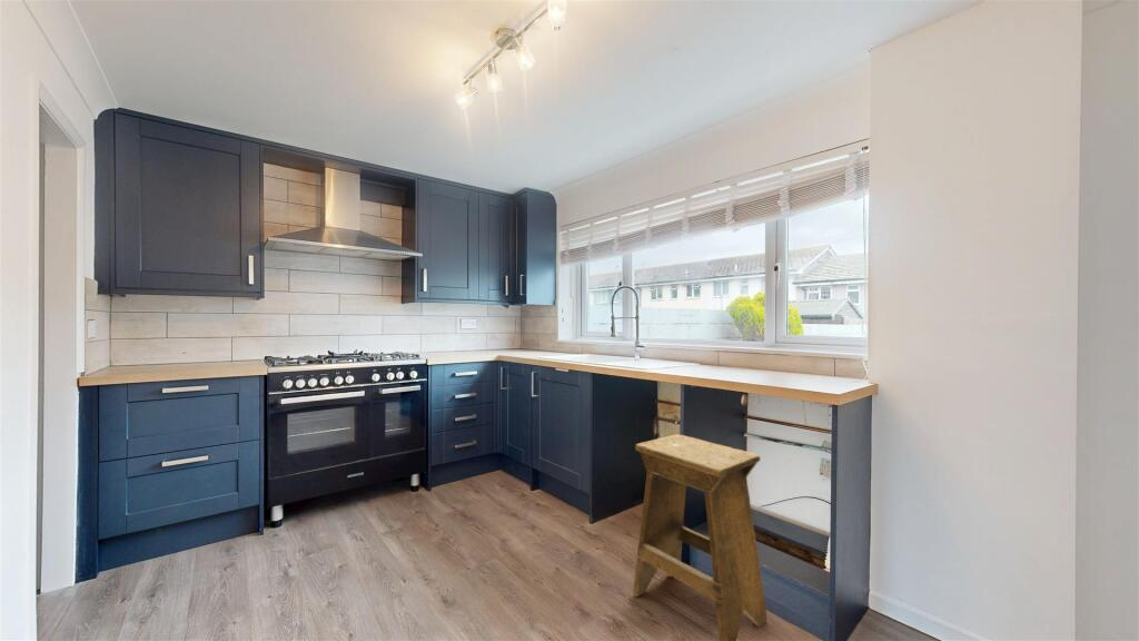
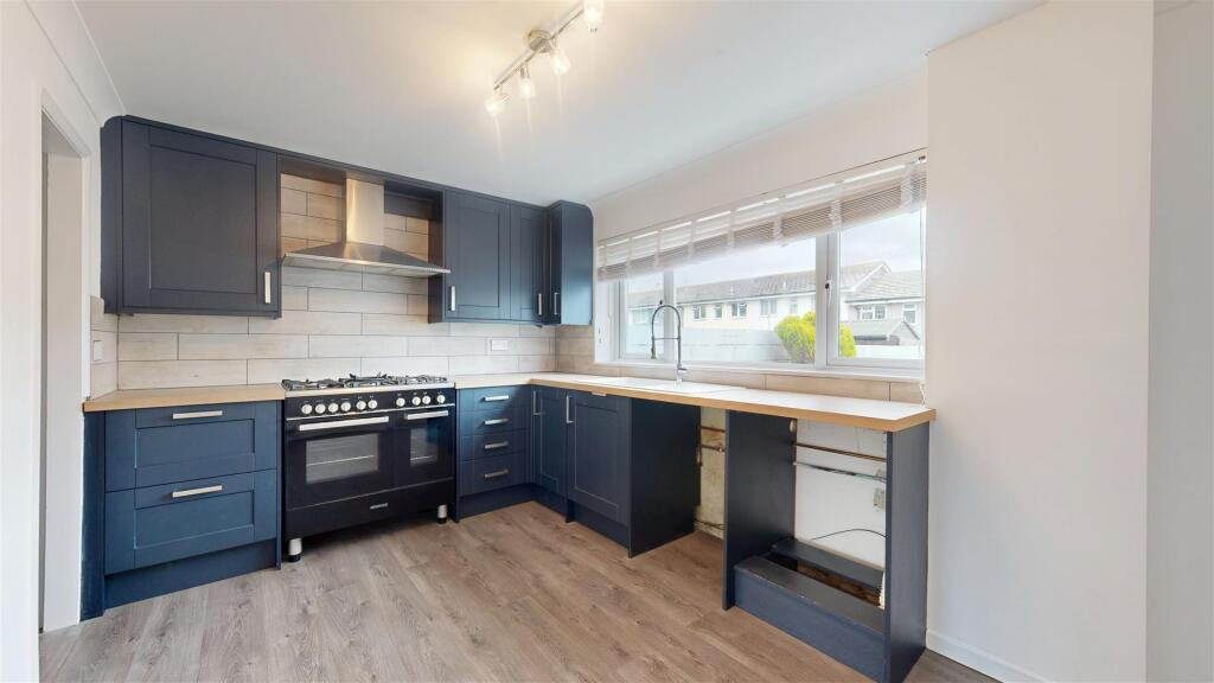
- stool (696, 532)
